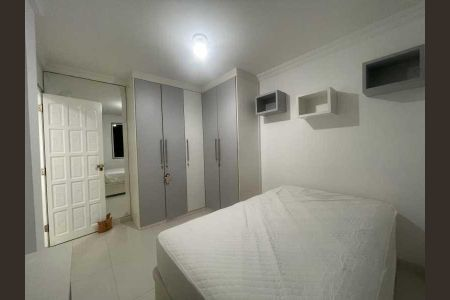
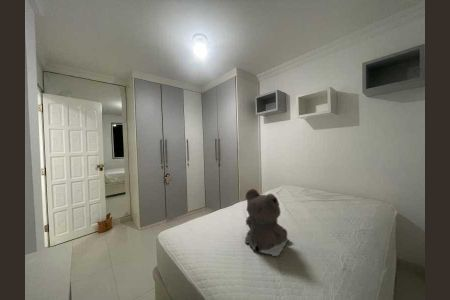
+ teddy bear (262, 214)
